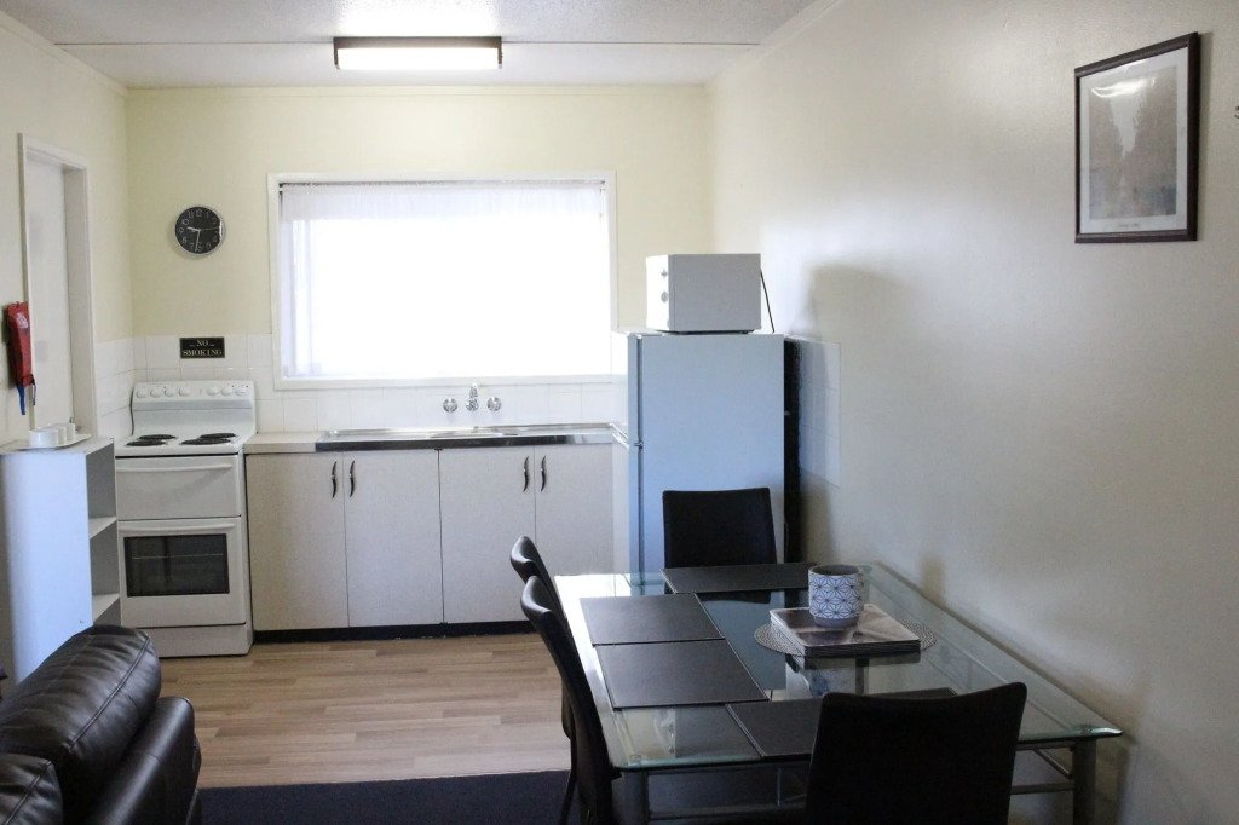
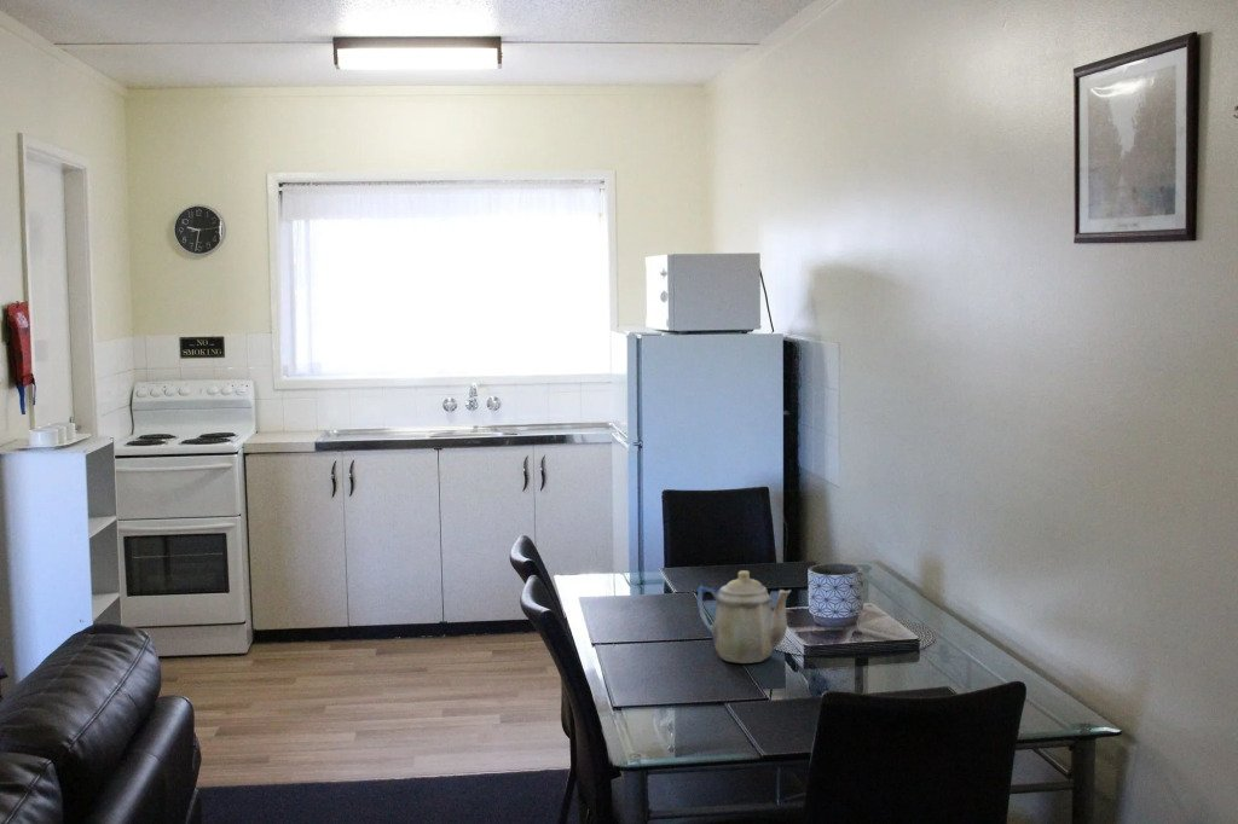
+ teapot (744, 614)
